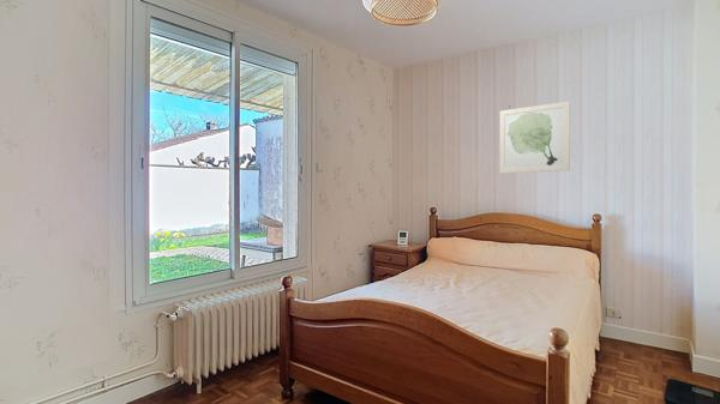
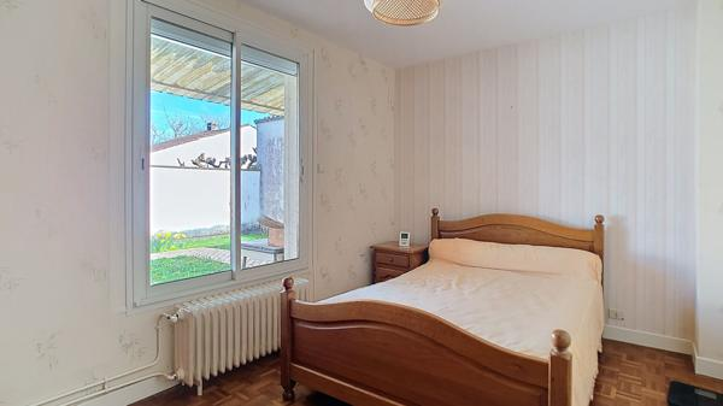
- wall art (533, 139)
